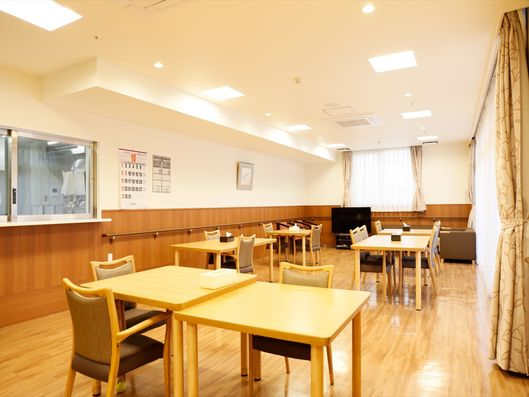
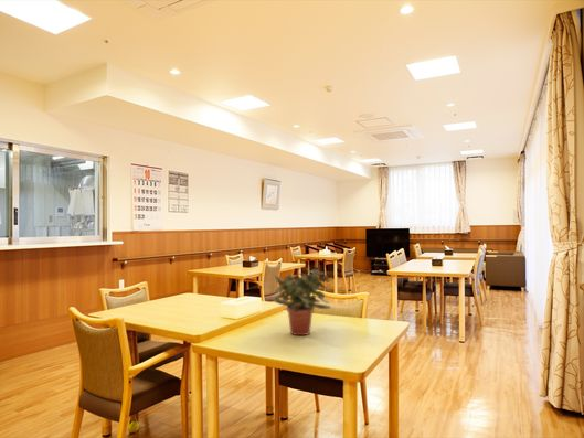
+ potted plant (299, 300)
